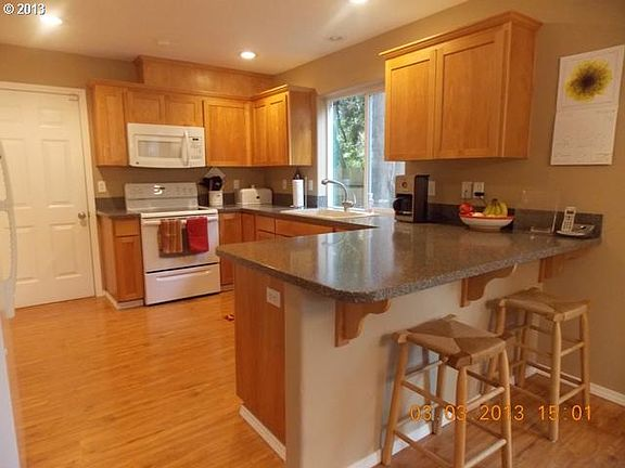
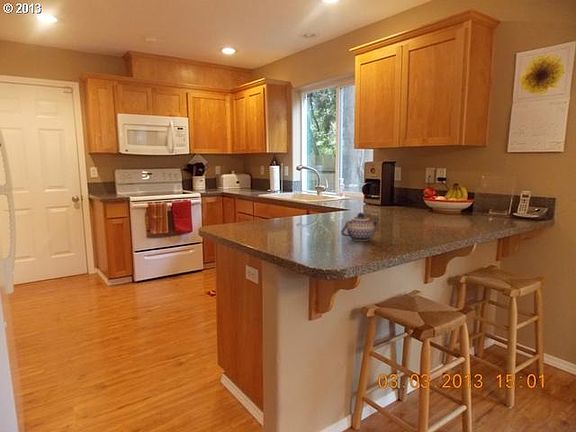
+ teapot (360, 226)
